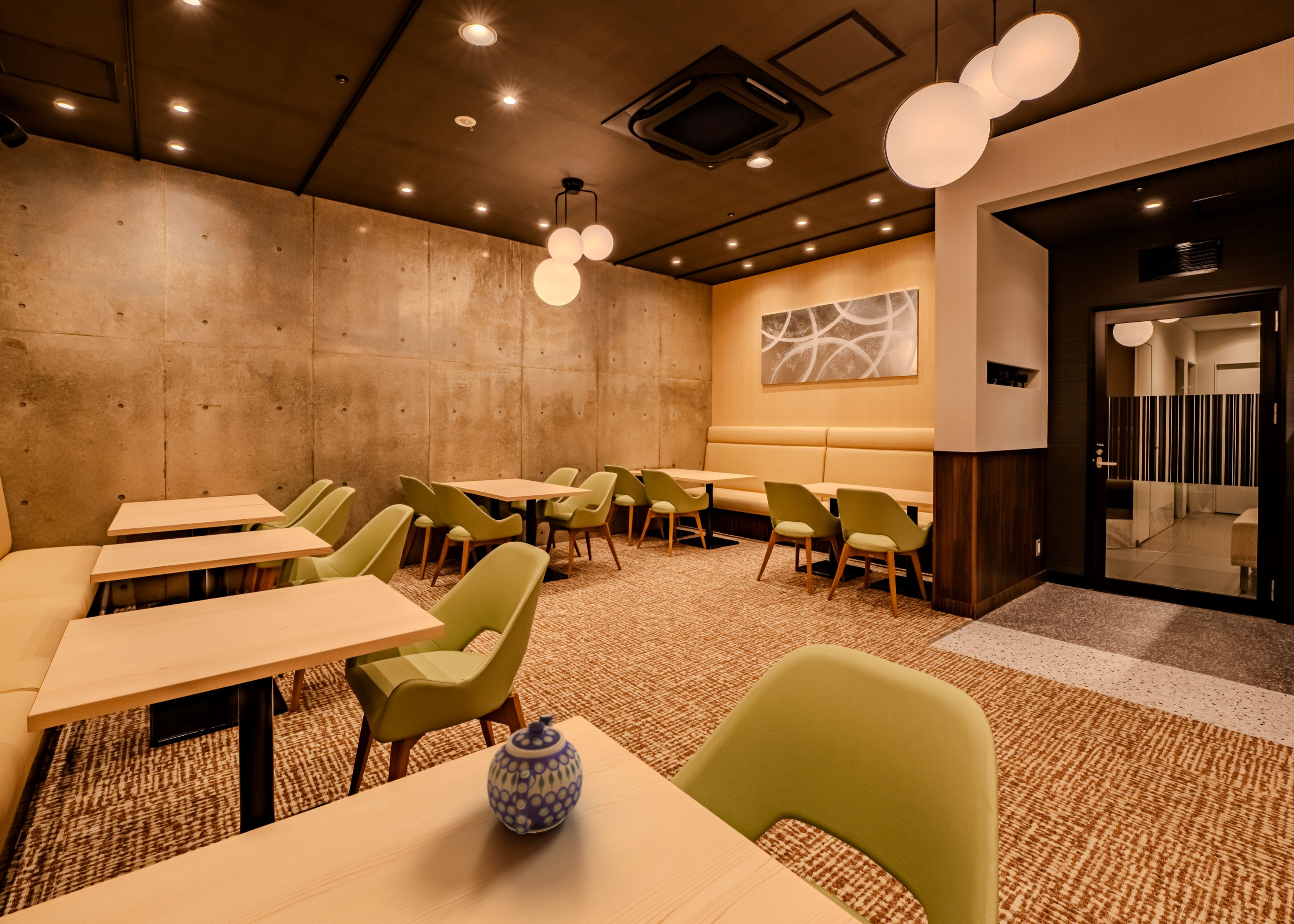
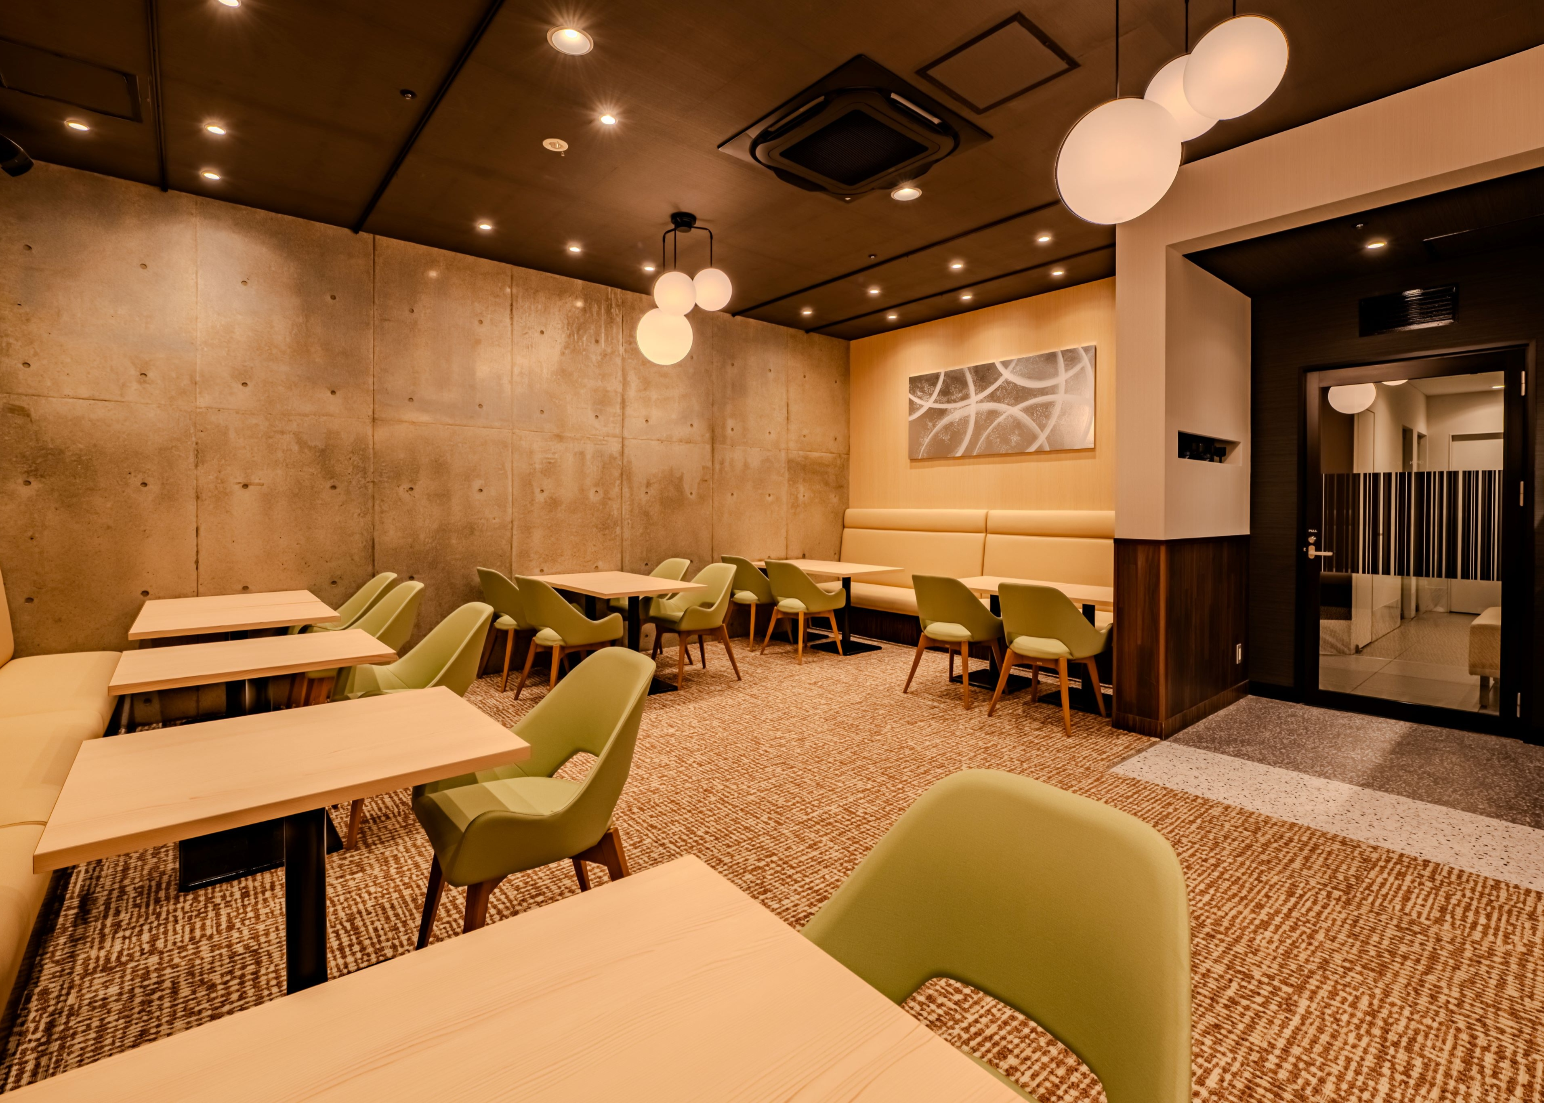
- teapot (535, 768)
